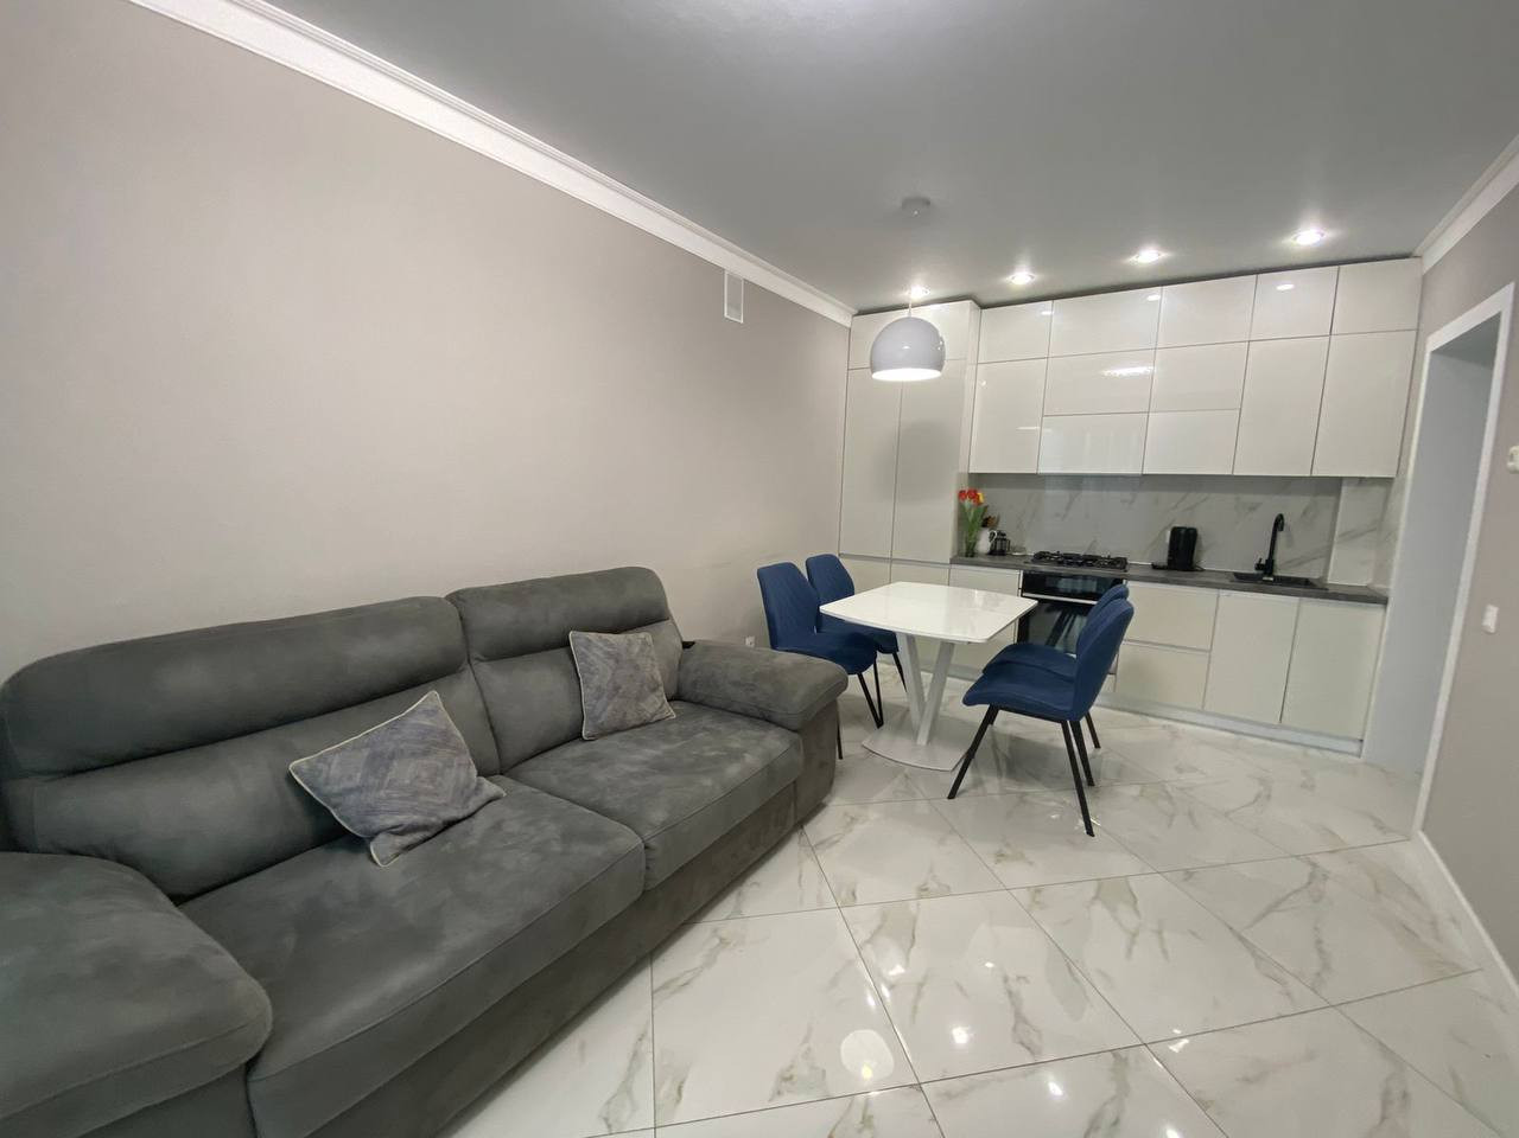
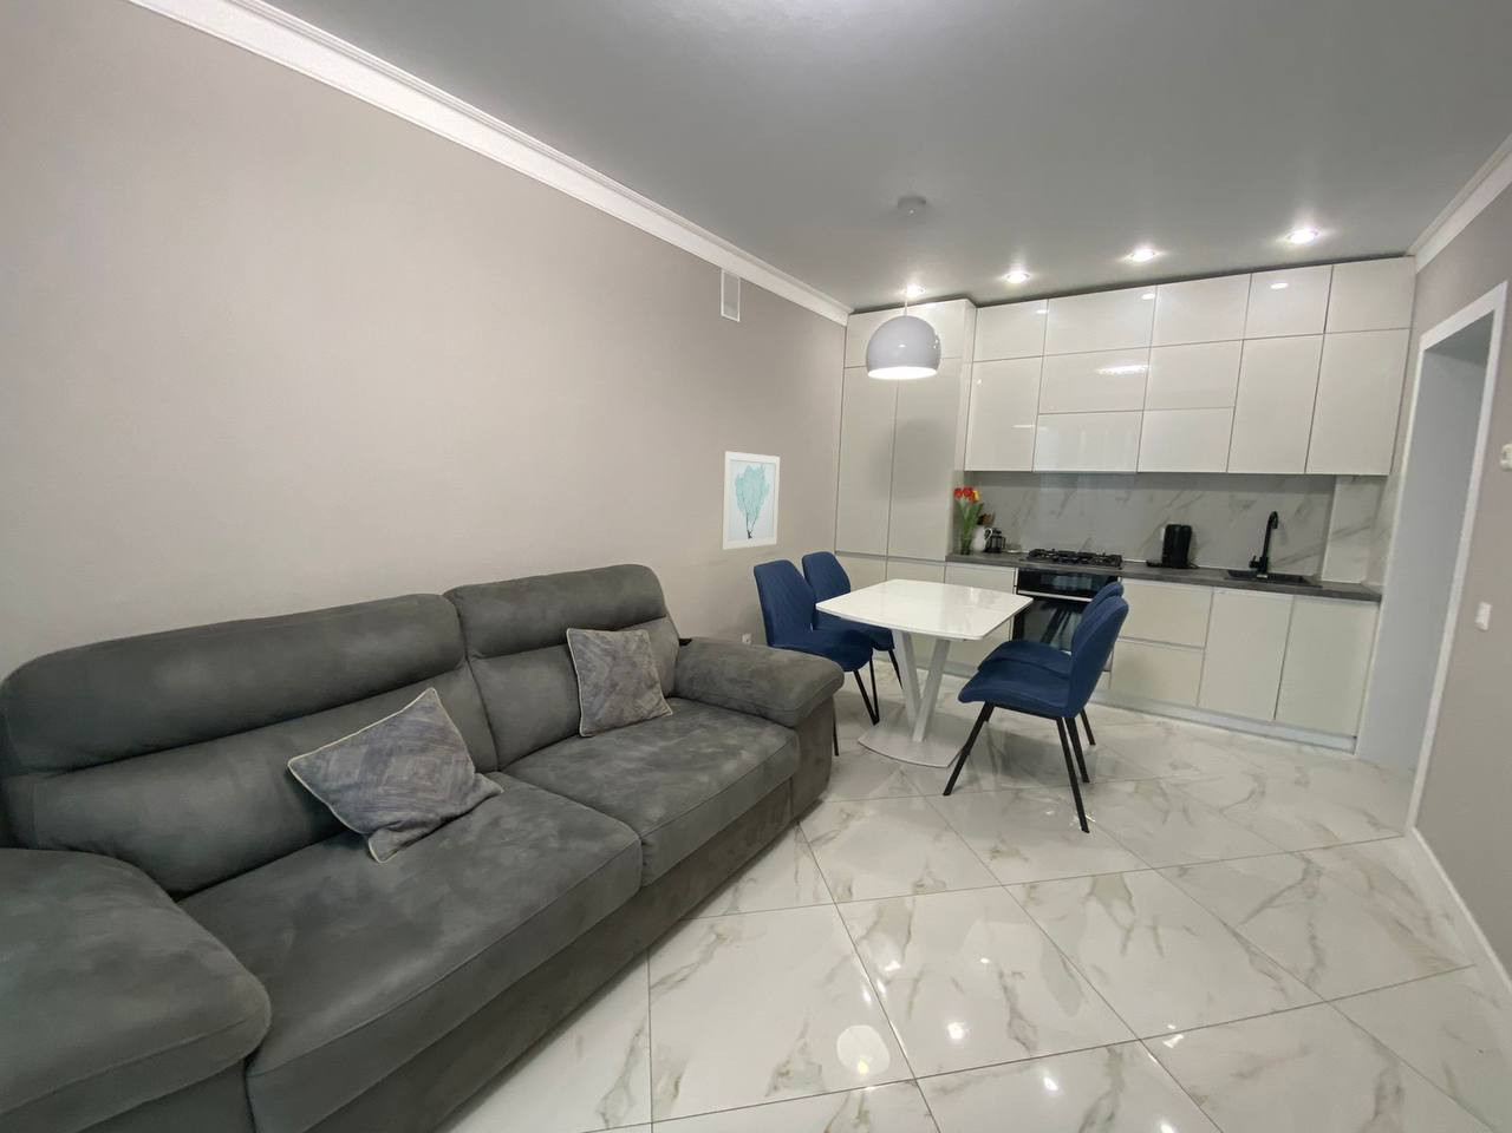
+ wall art (751, 500)
